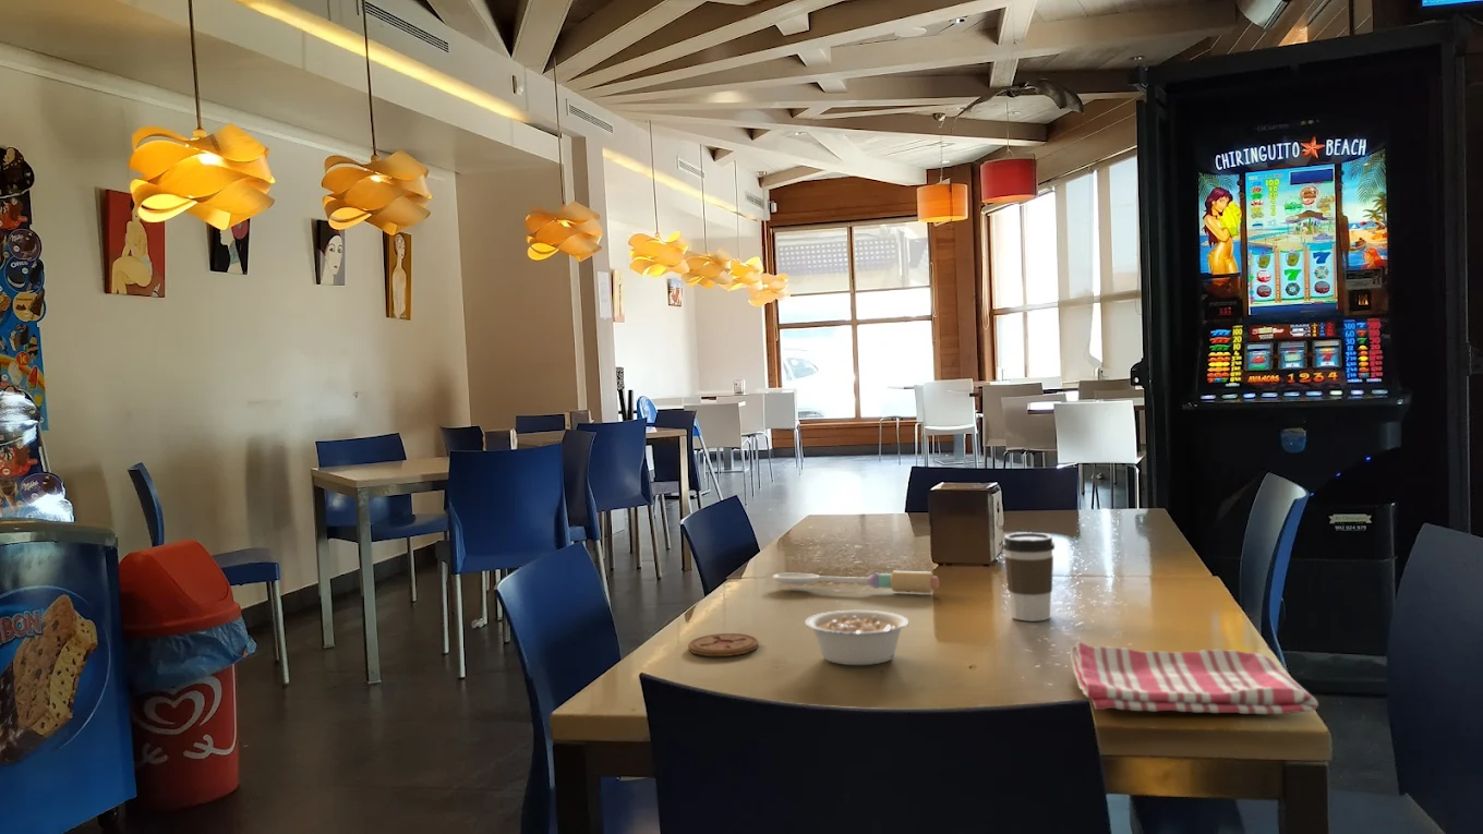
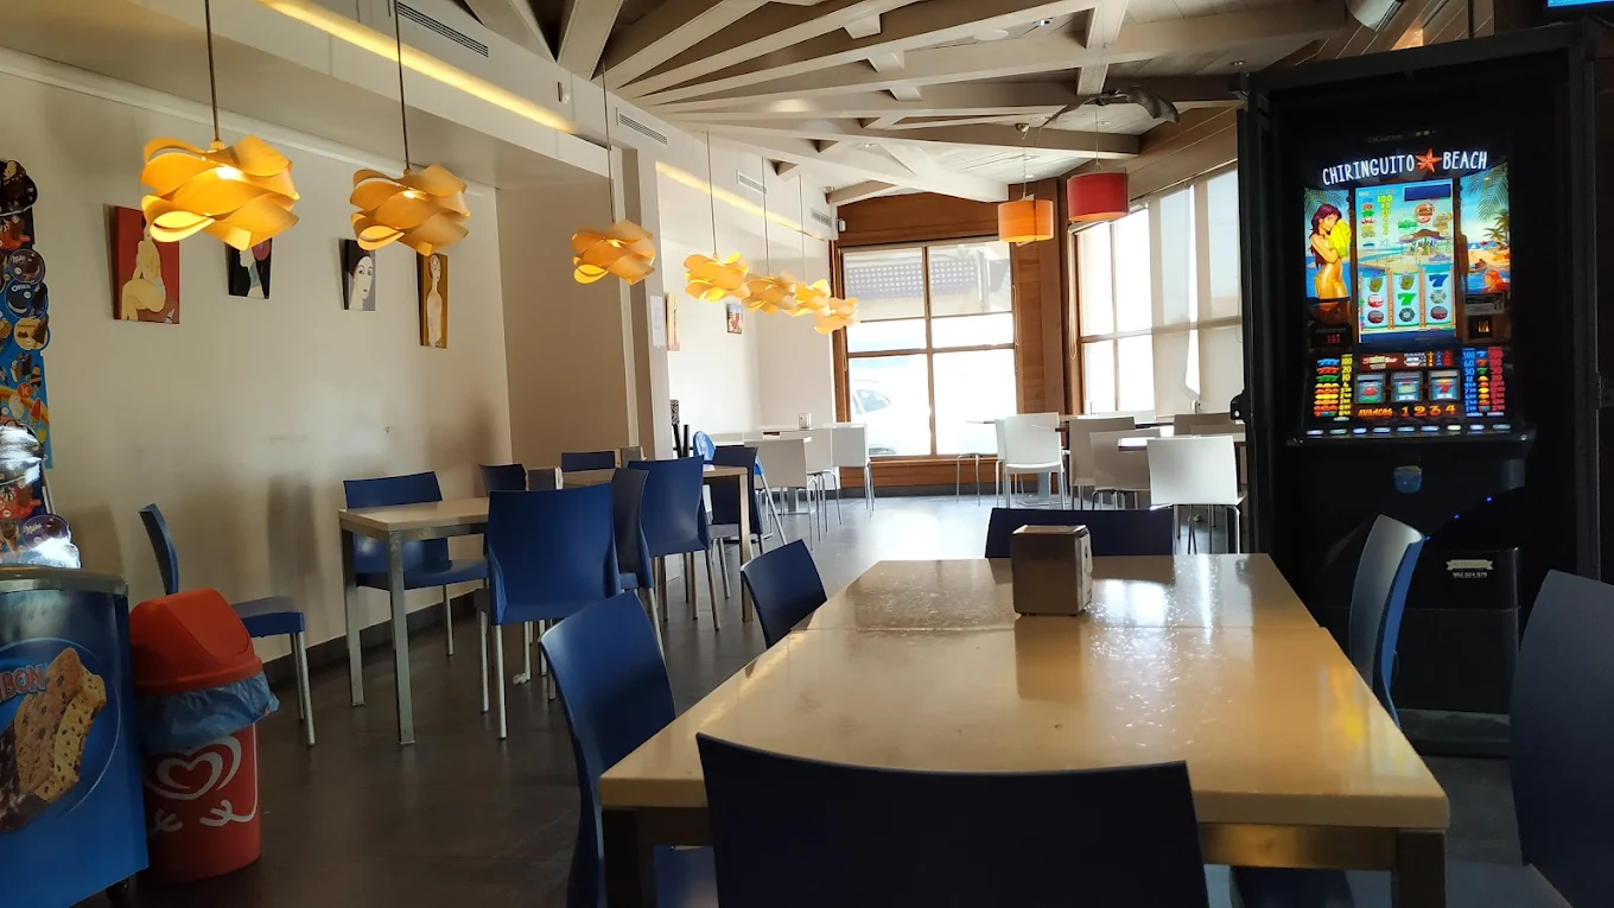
- coaster (723, 644)
- legume (860, 634)
- coffee cup (1029, 576)
- dish towel (1184, 676)
- spoon (853, 579)
